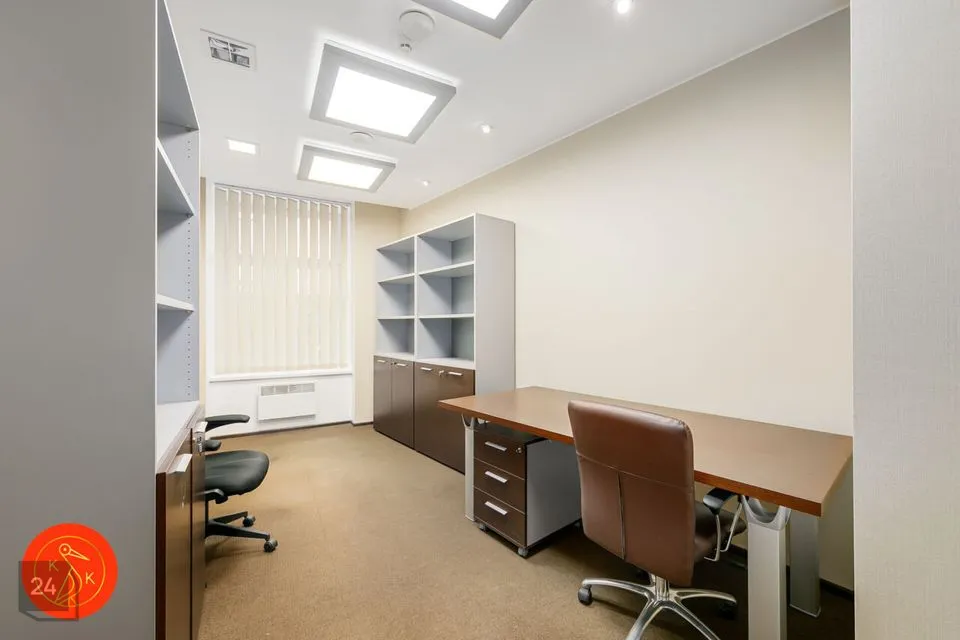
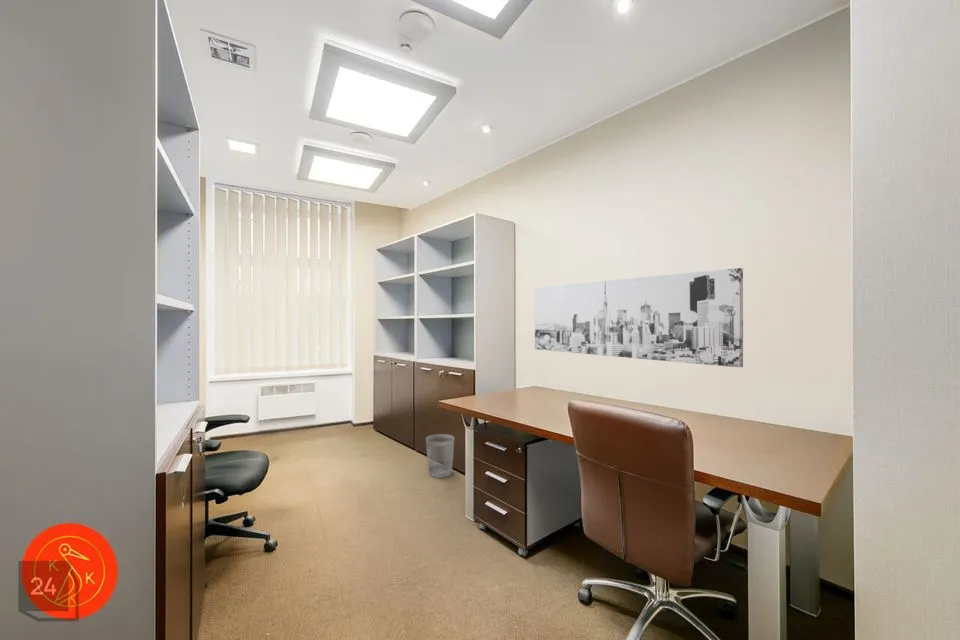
+ wall art (615, 318)
+ wastebasket (440, 455)
